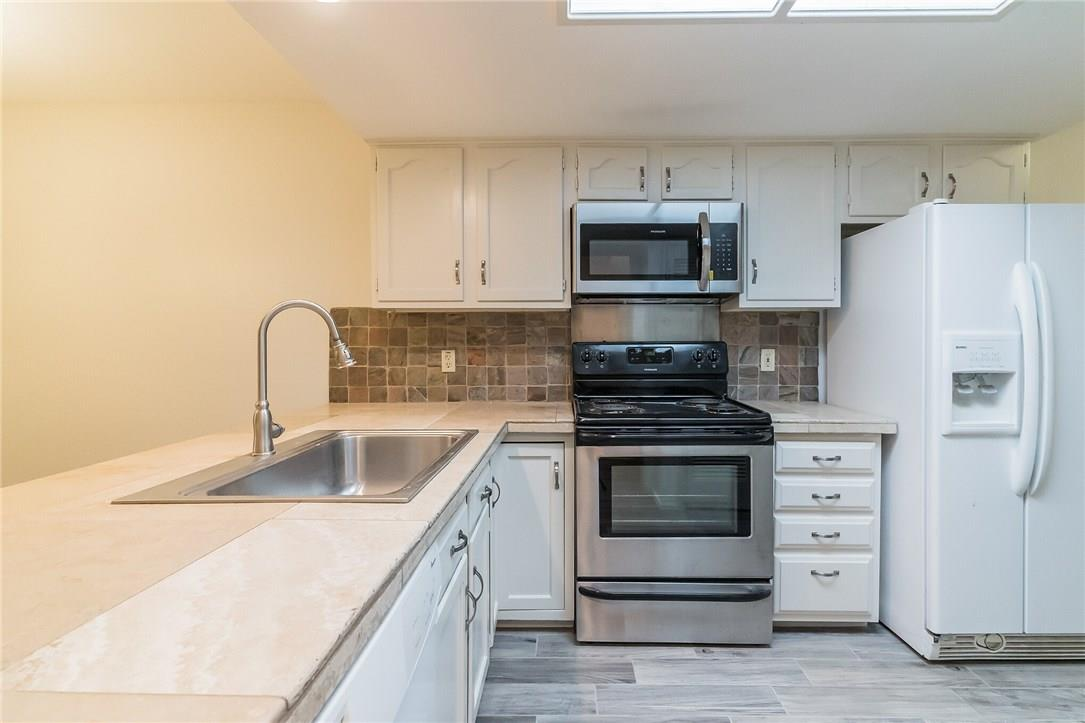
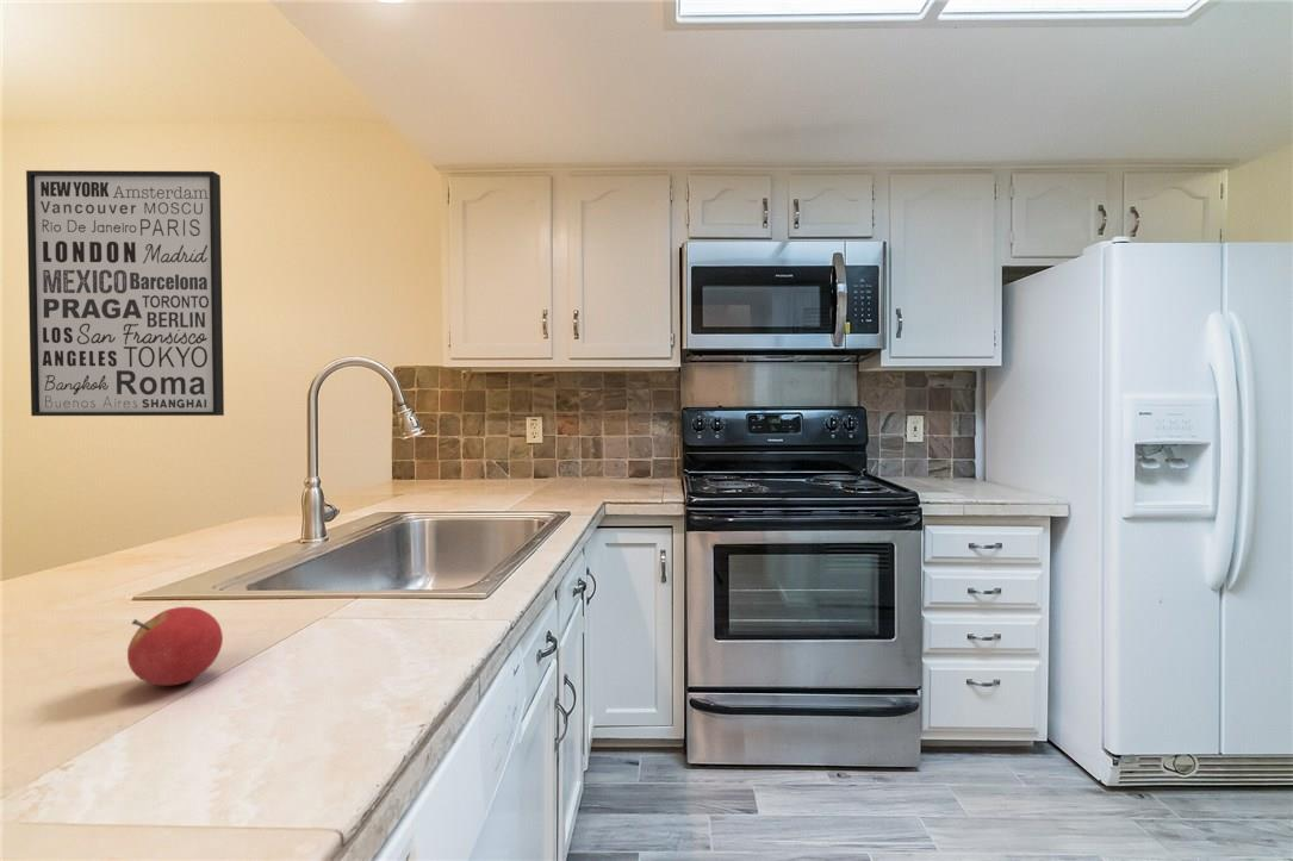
+ wall art (126, 294)
+ fruit (175, 645)
